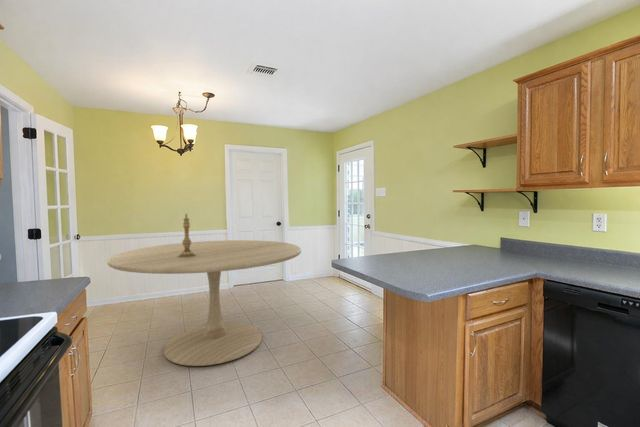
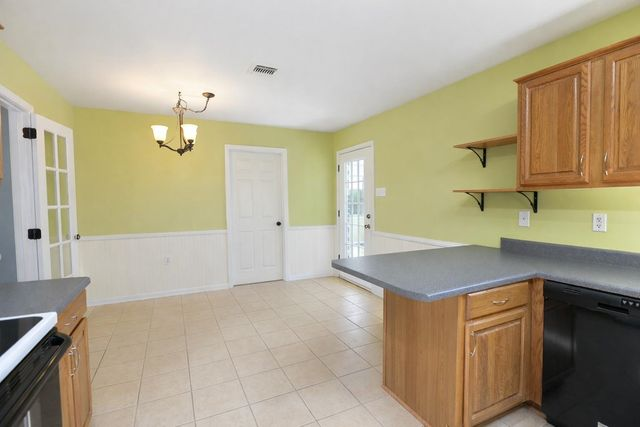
- candlestick (186, 234)
- dining table (214, 296)
